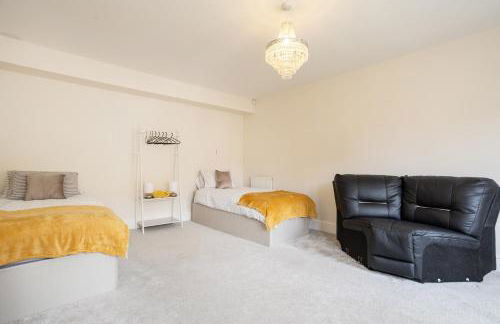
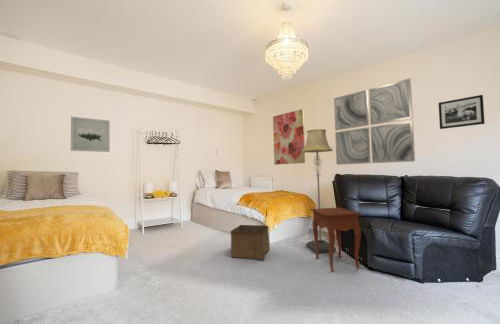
+ wall art (288, 138)
+ wall art (91, 135)
+ floor lamp (318, 189)
+ picture frame (460, 112)
+ side table (334, 237)
+ wall art (368, 125)
+ storage bin (251, 240)
